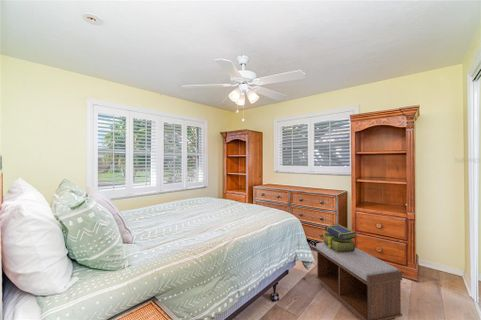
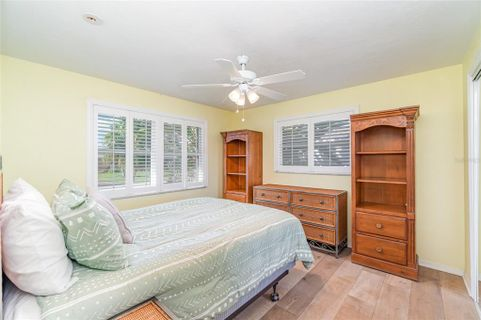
- stack of books (339, 237)
- bench (352, 276)
